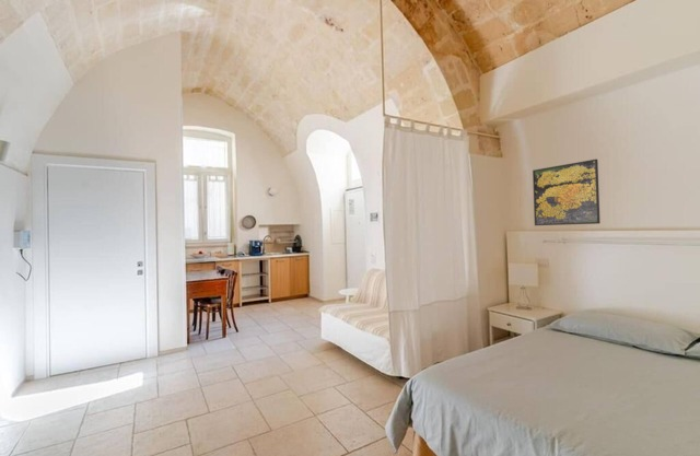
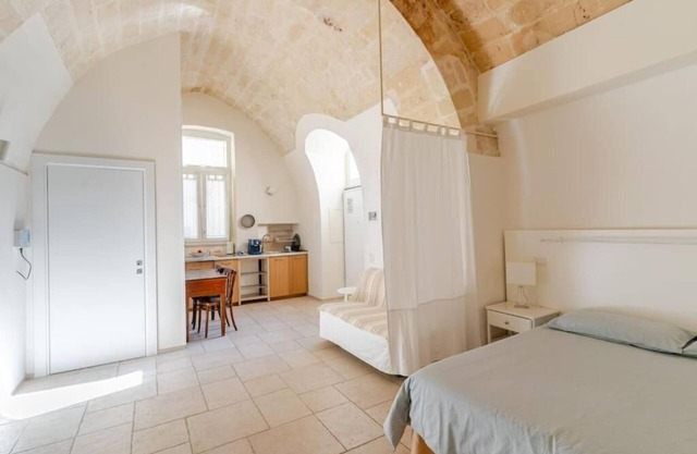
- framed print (563, 195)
